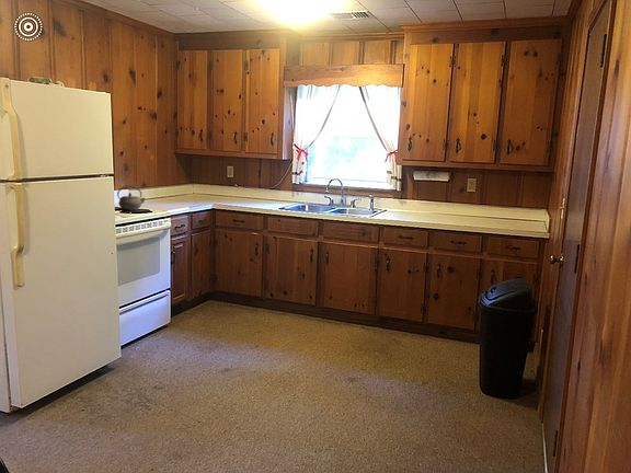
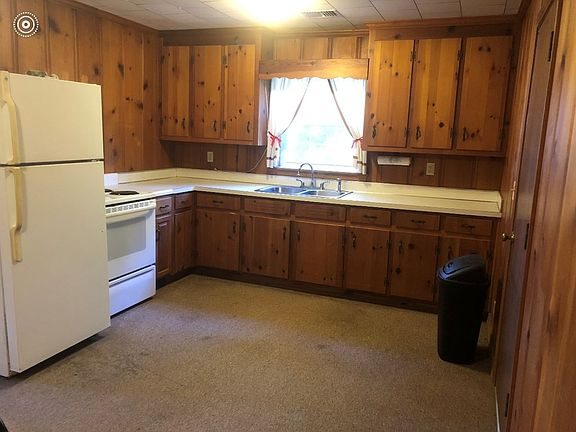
- kettle (131, 197)
